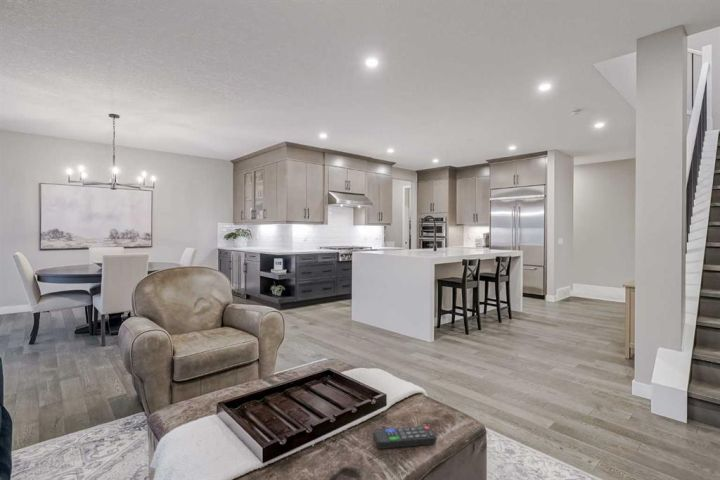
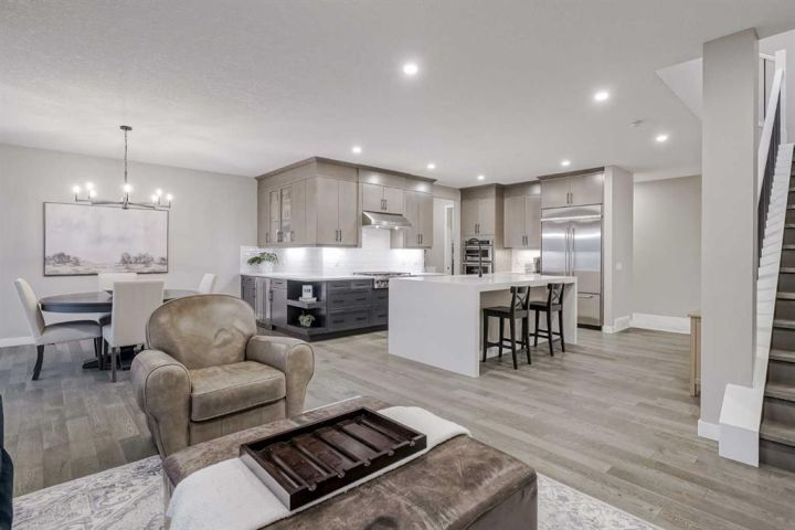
- remote control (404, 436)
